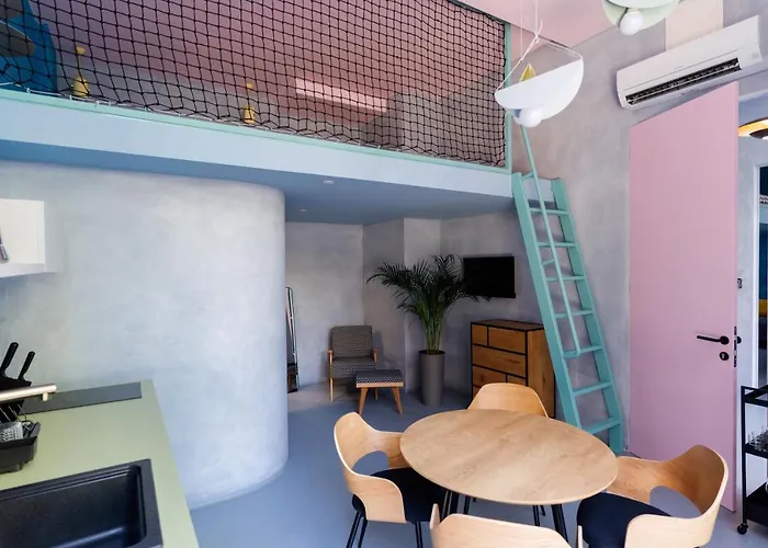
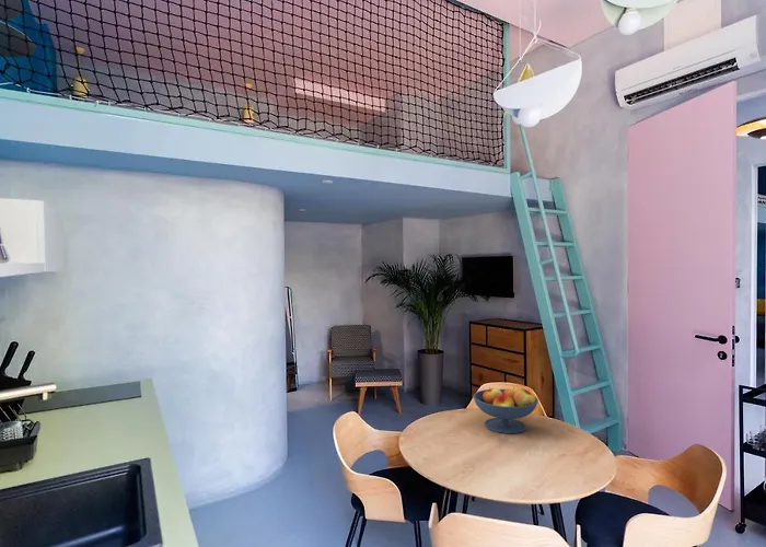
+ fruit bowl (504, 406)
